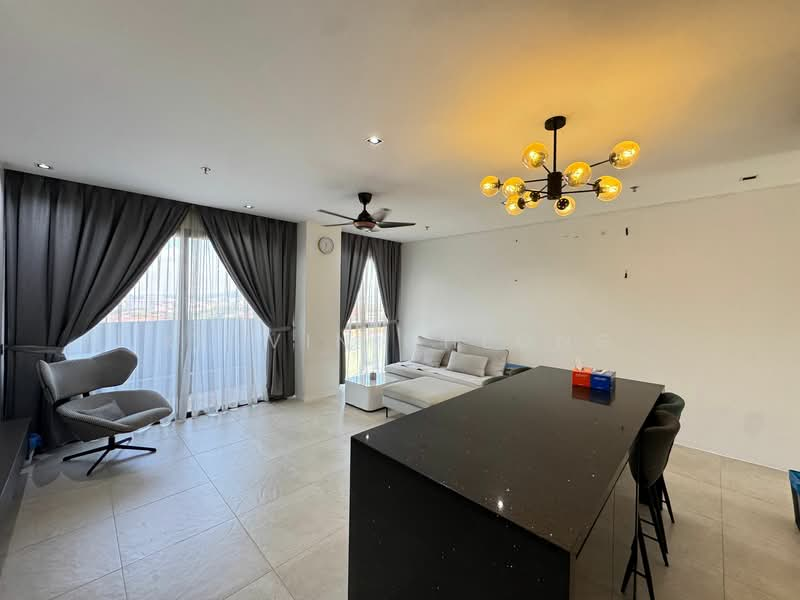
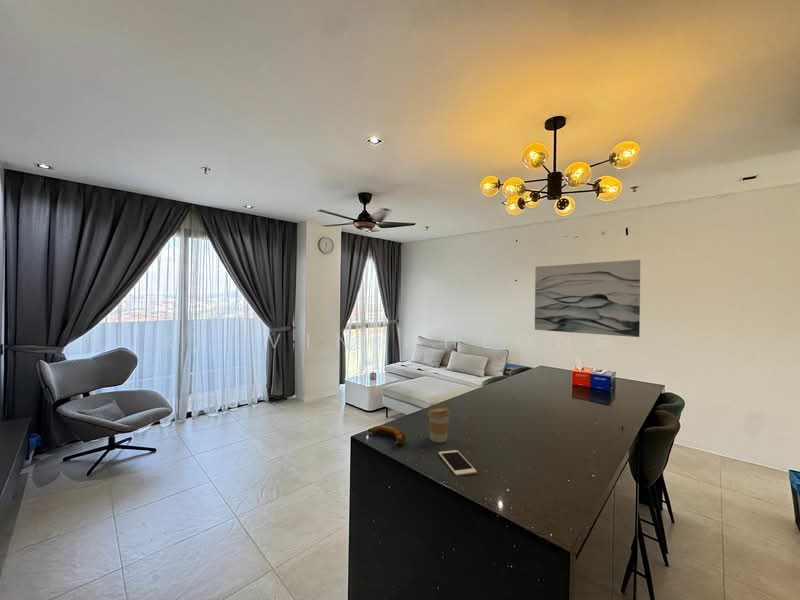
+ wall art (582, 298)
+ coffee cup (438, 423)
+ banana (387, 434)
+ cell phone (456, 461)
